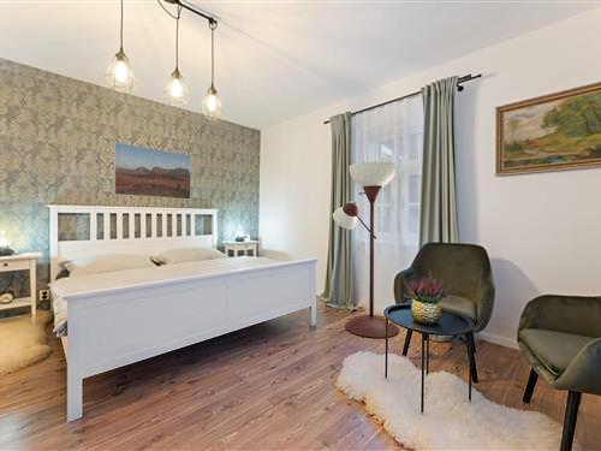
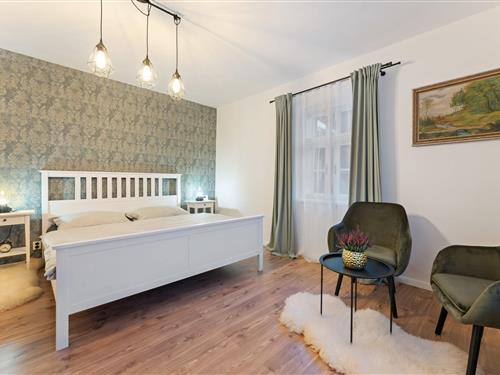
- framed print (155, 173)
- floor lamp (370, 245)
